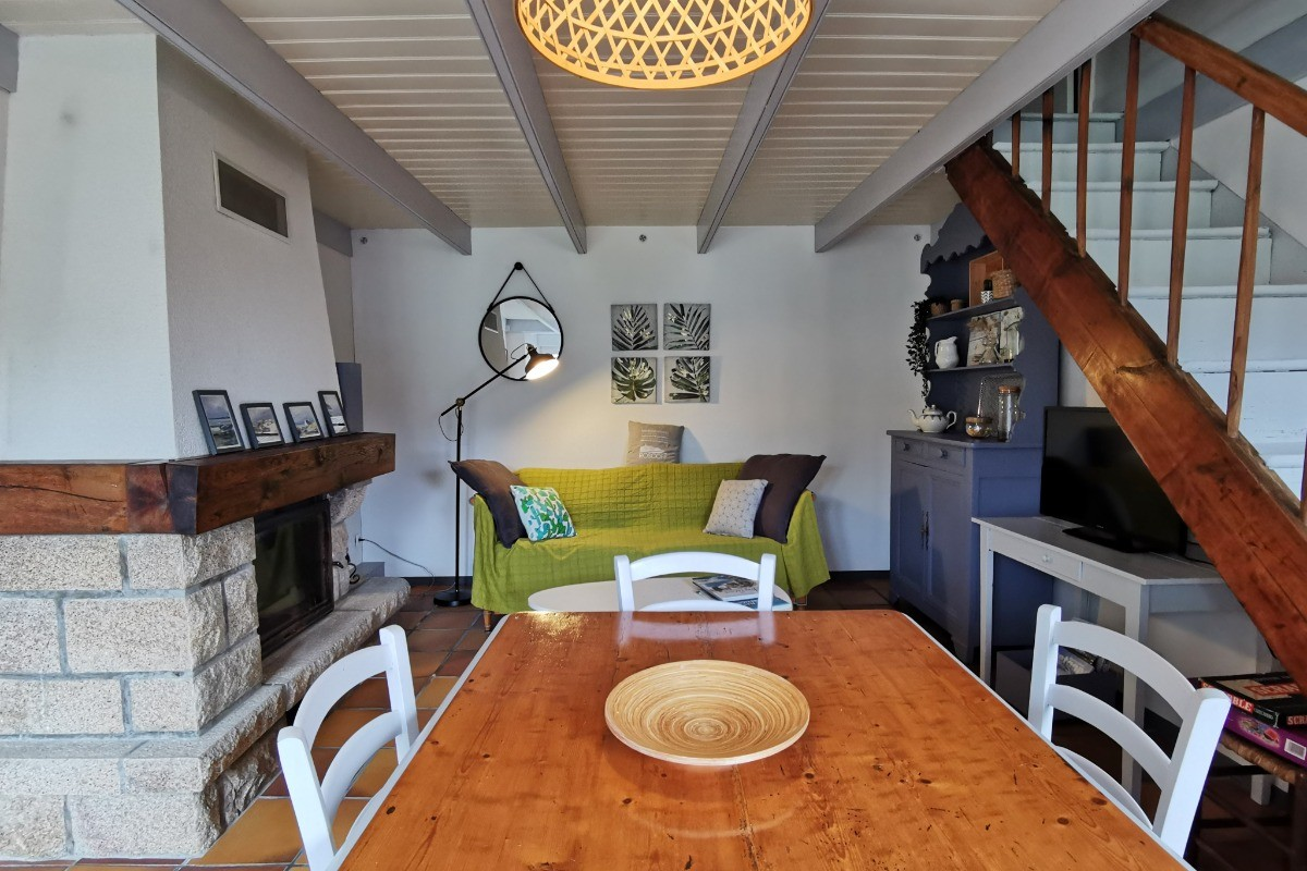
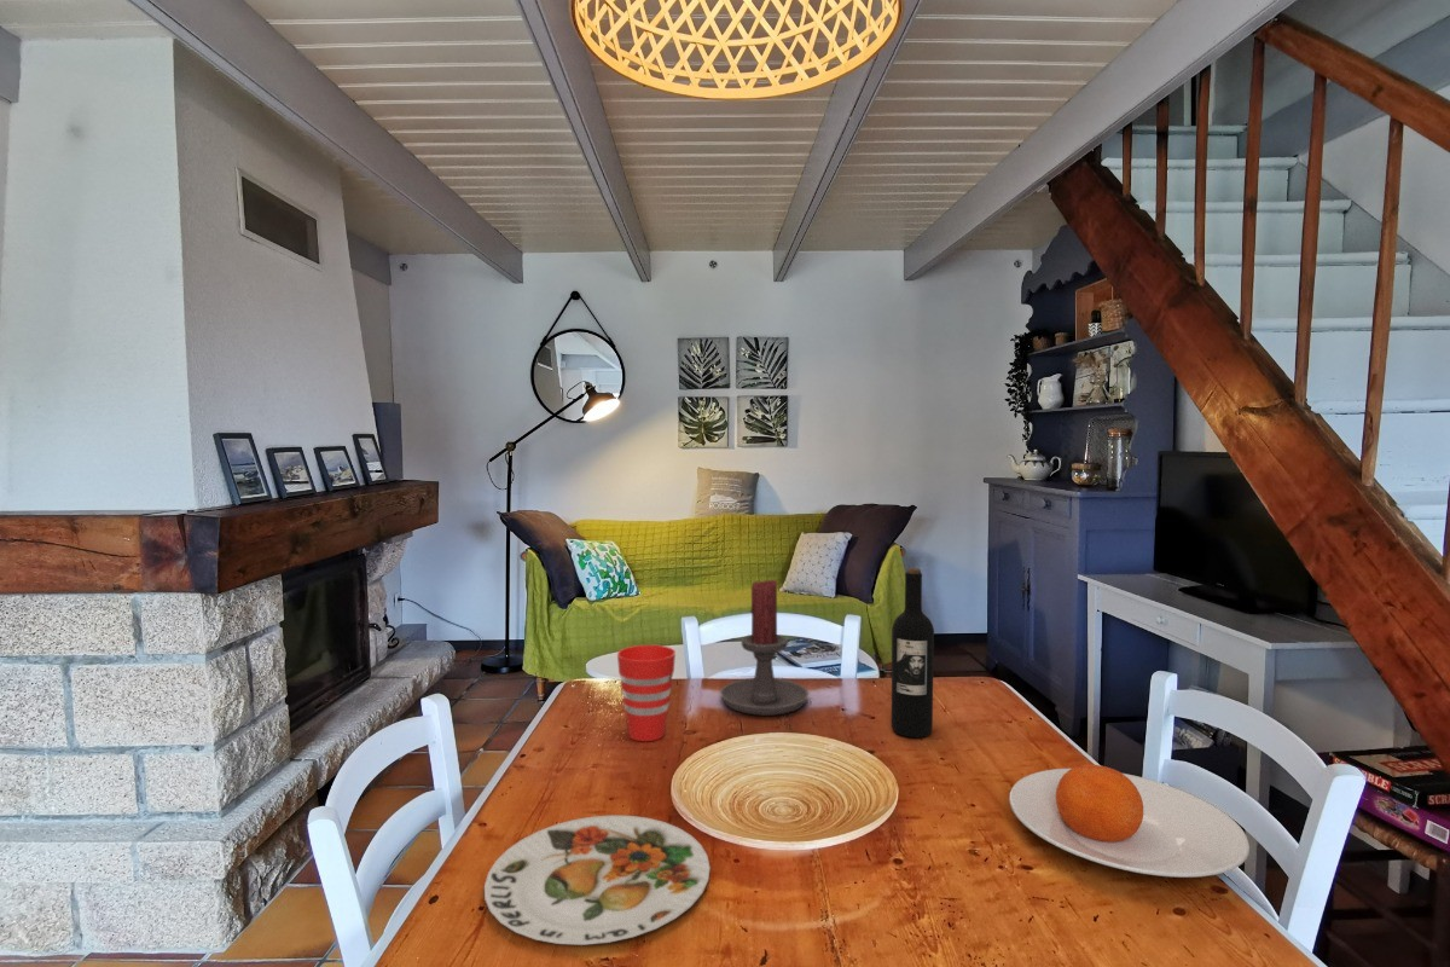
+ plate (599, 874)
+ cup (646, 693)
+ candle holder (764, 637)
+ plate (1121, 806)
+ wine bottle (912, 650)
